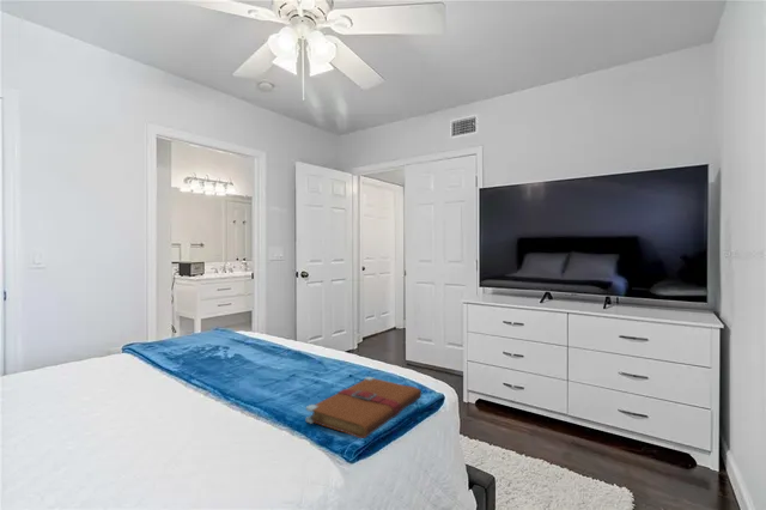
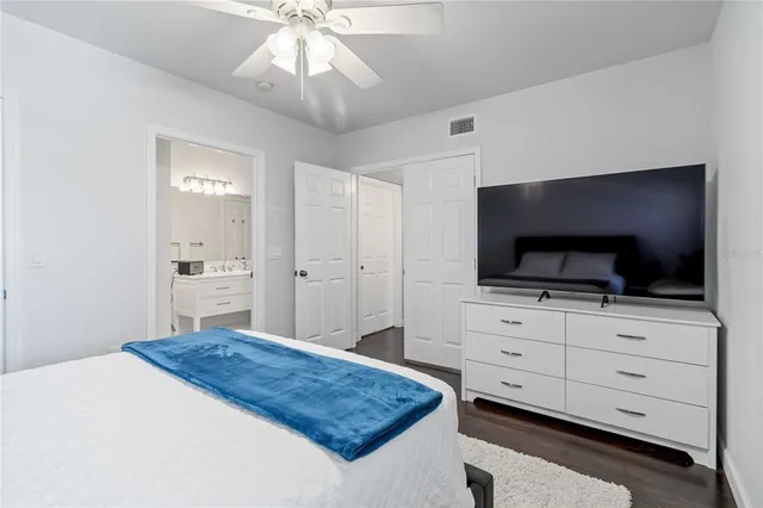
- book (370, 400)
